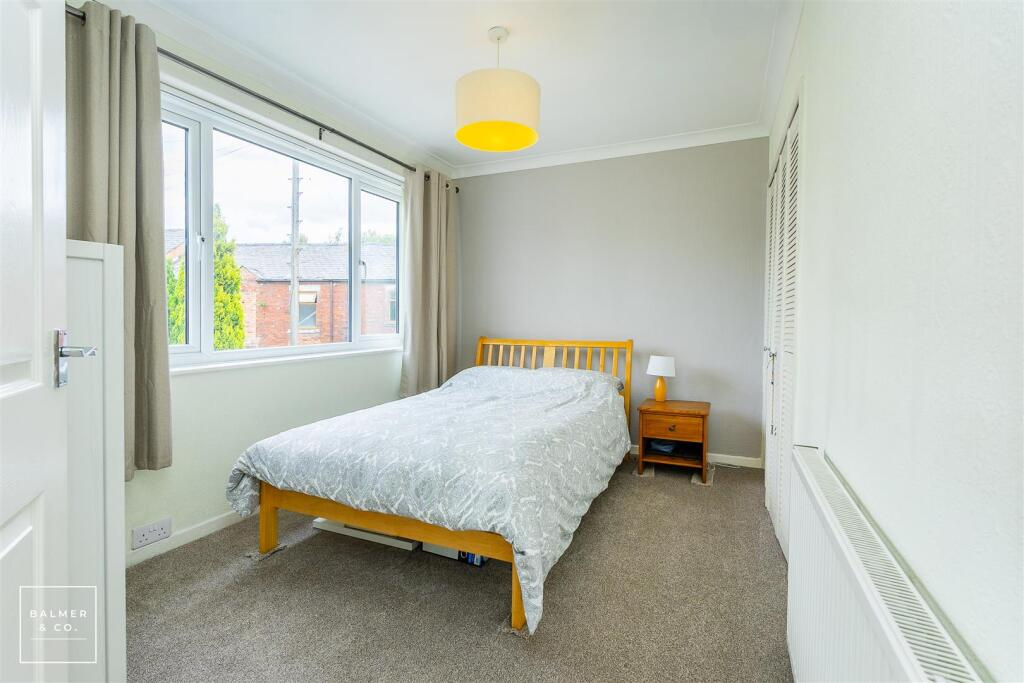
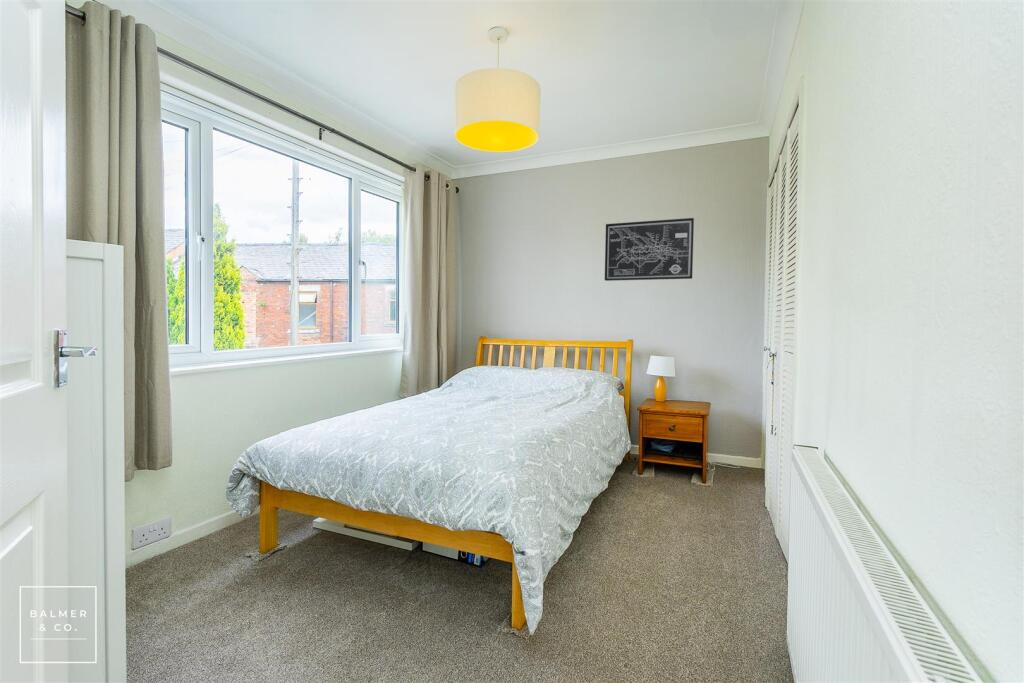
+ wall art (647, 250)
